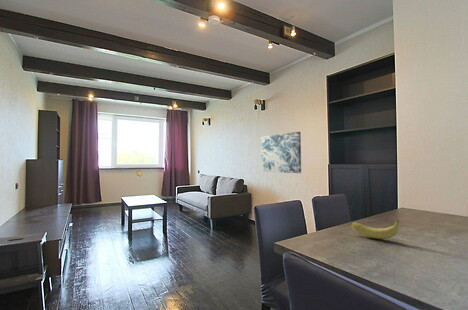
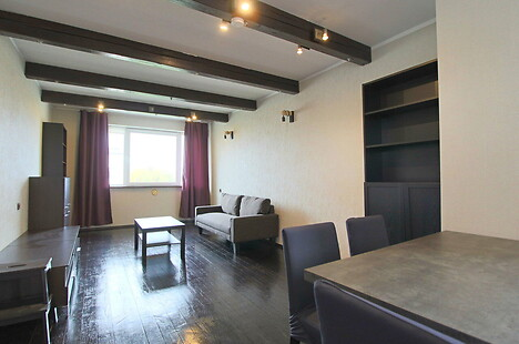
- wall art (279, 153)
- fruit (374, 228)
